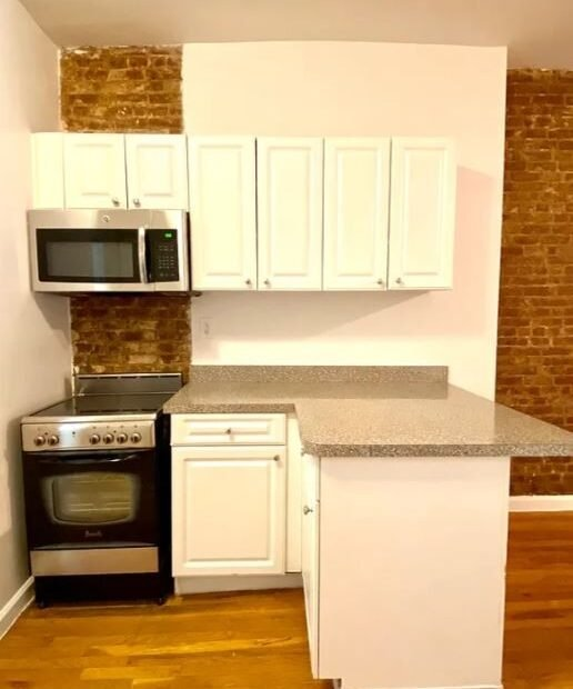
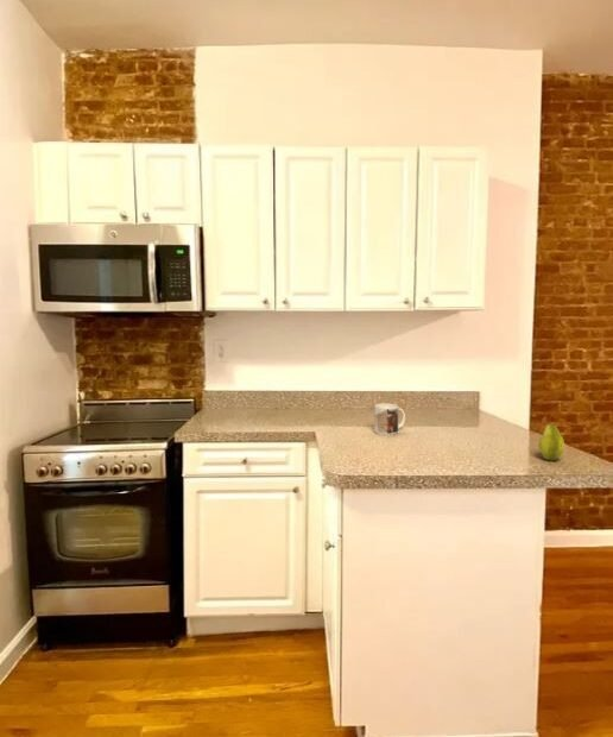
+ mug (388, 418)
+ fruit (551, 441)
